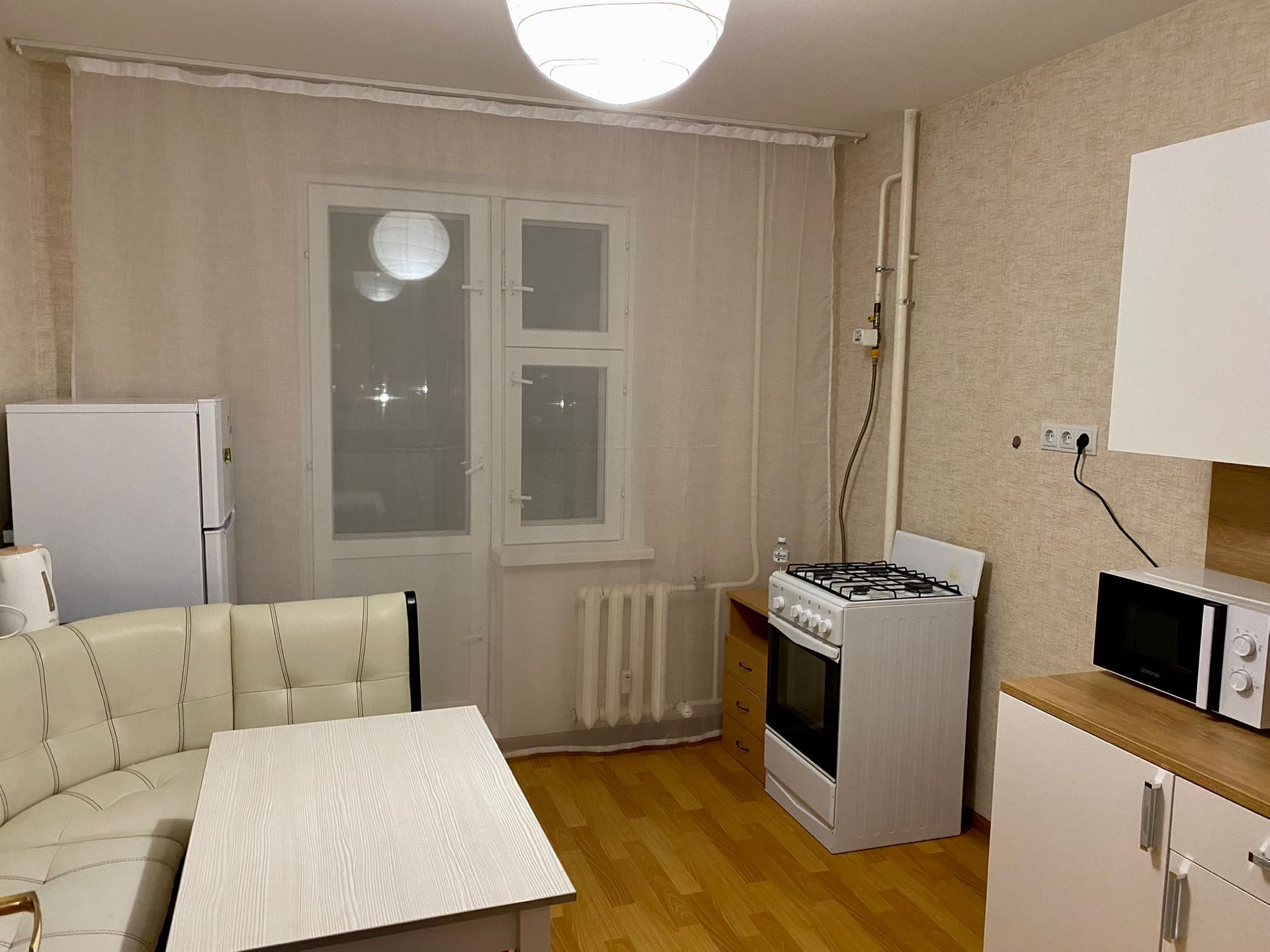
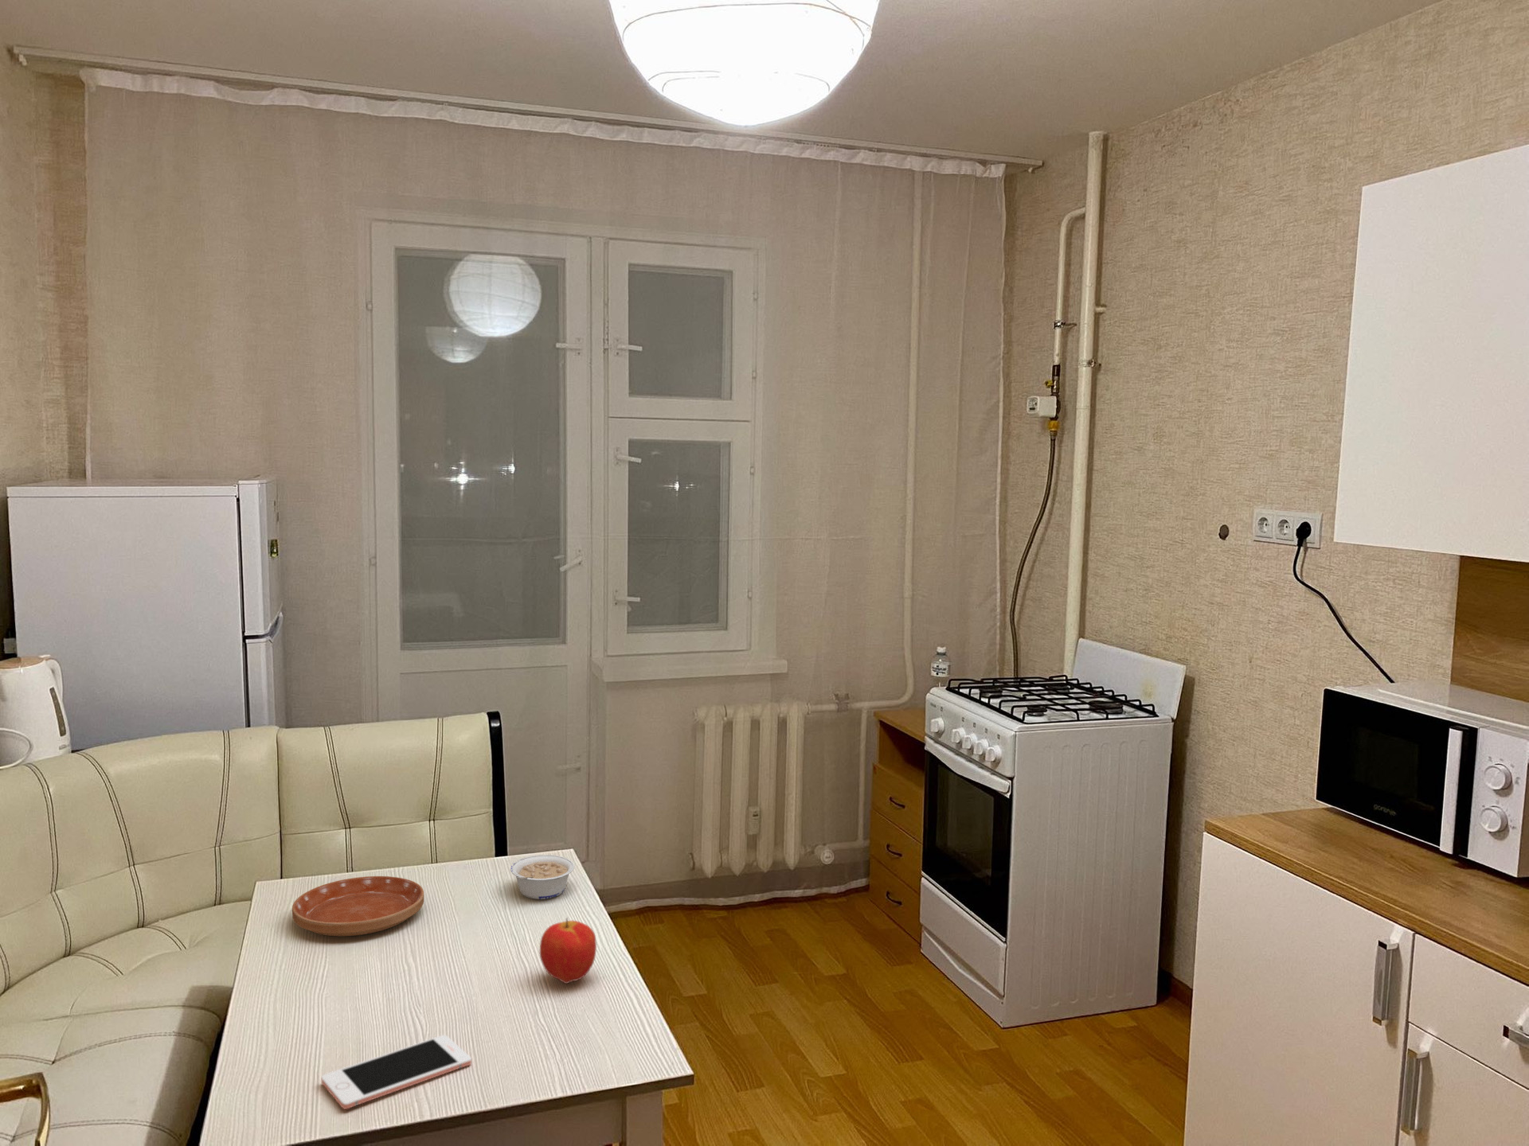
+ saucer (359, 906)
+ apple (567, 950)
+ cell phone (397, 1070)
+ legume (542, 878)
